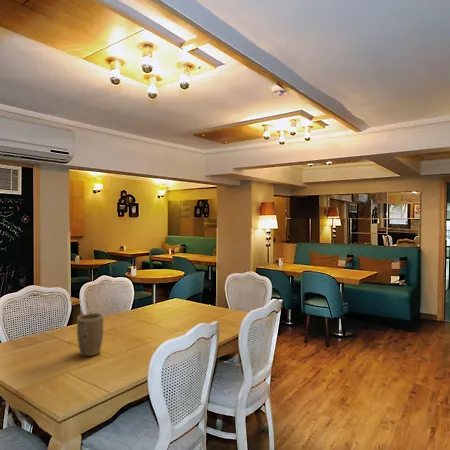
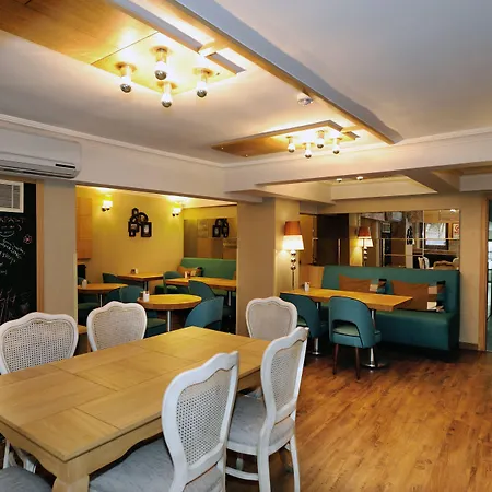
- plant pot (90, 334)
